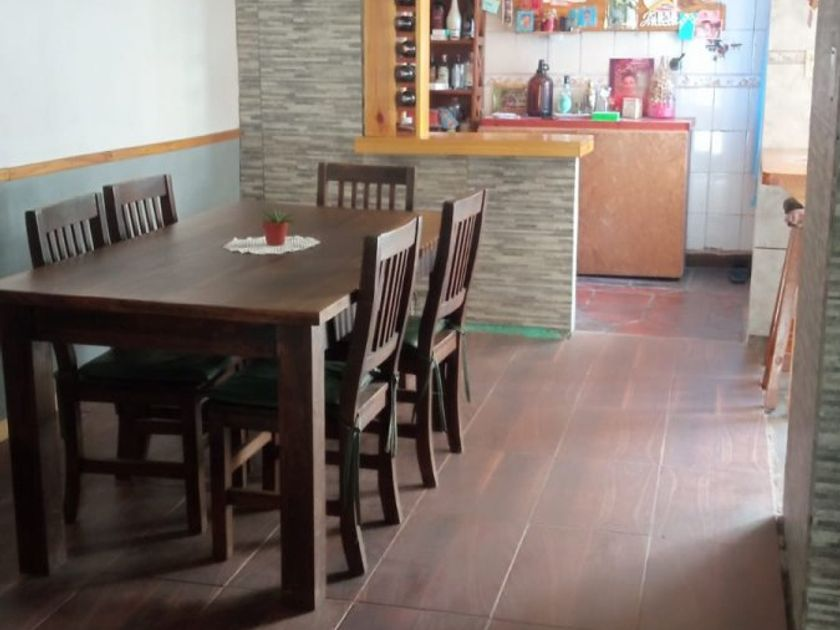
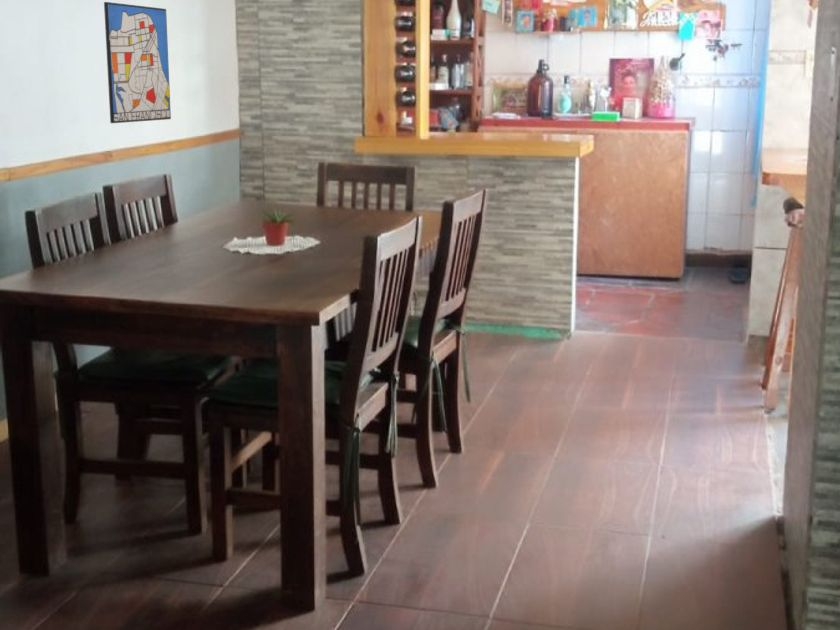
+ wall art (139, 63)
